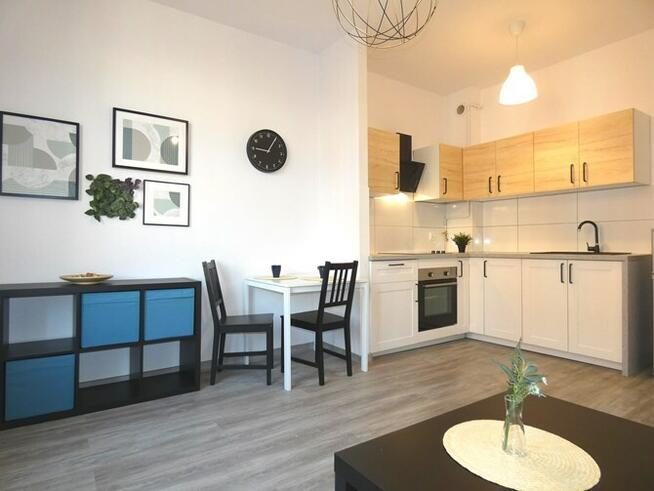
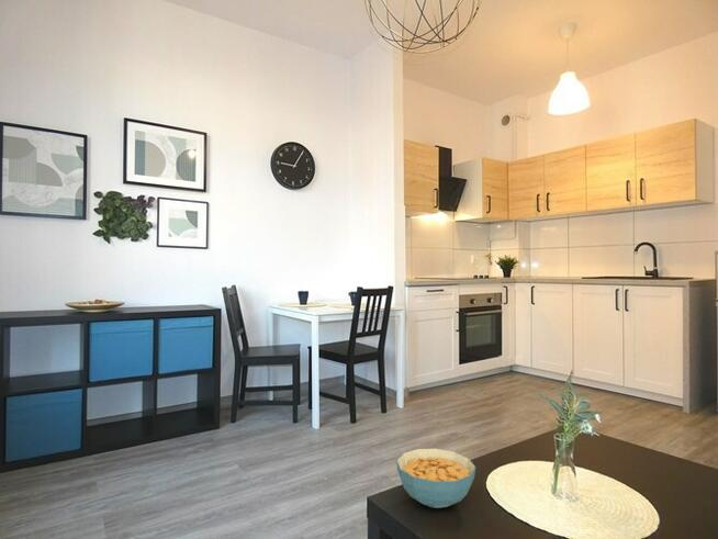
+ cereal bowl (435, 482)
